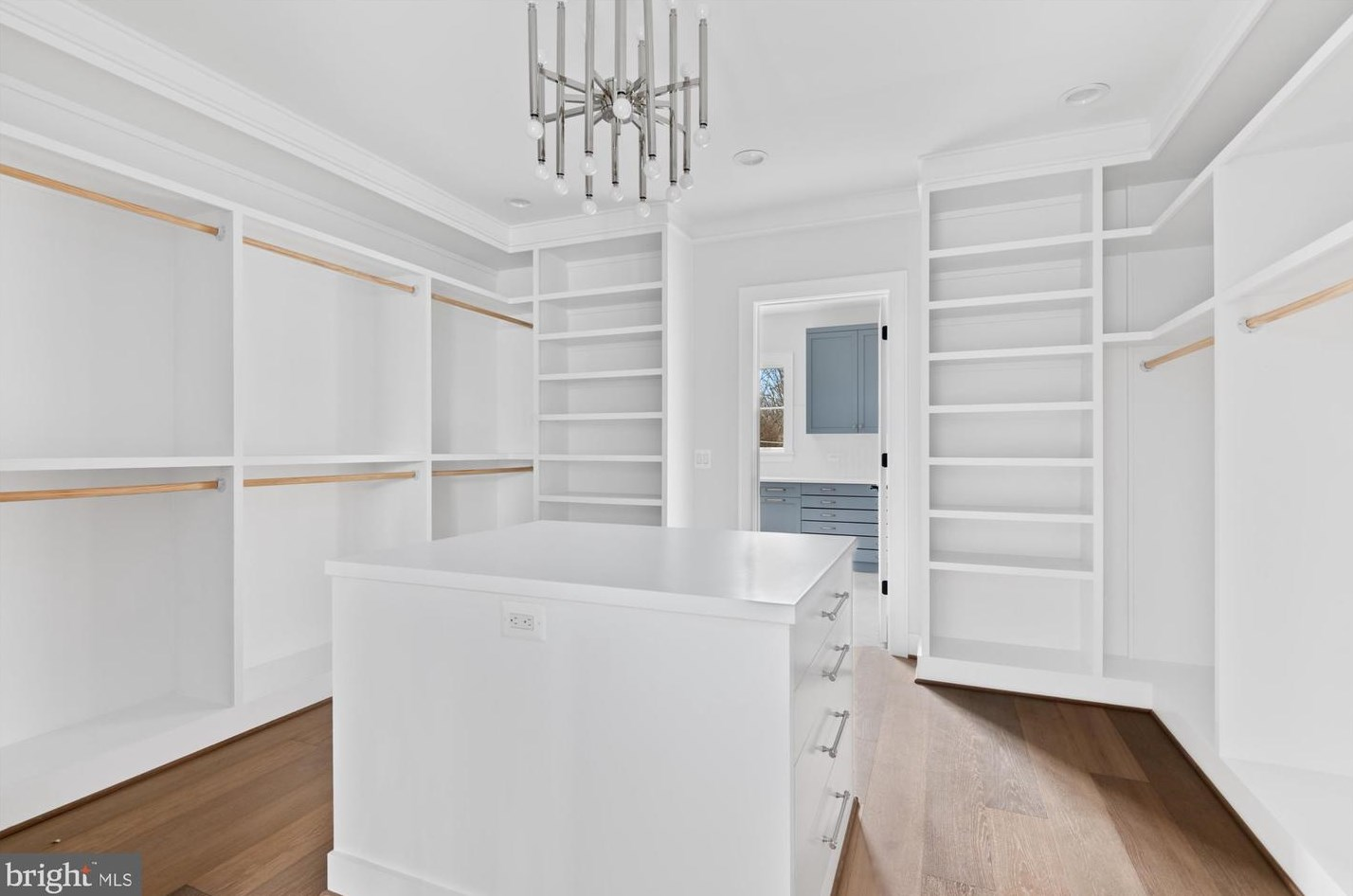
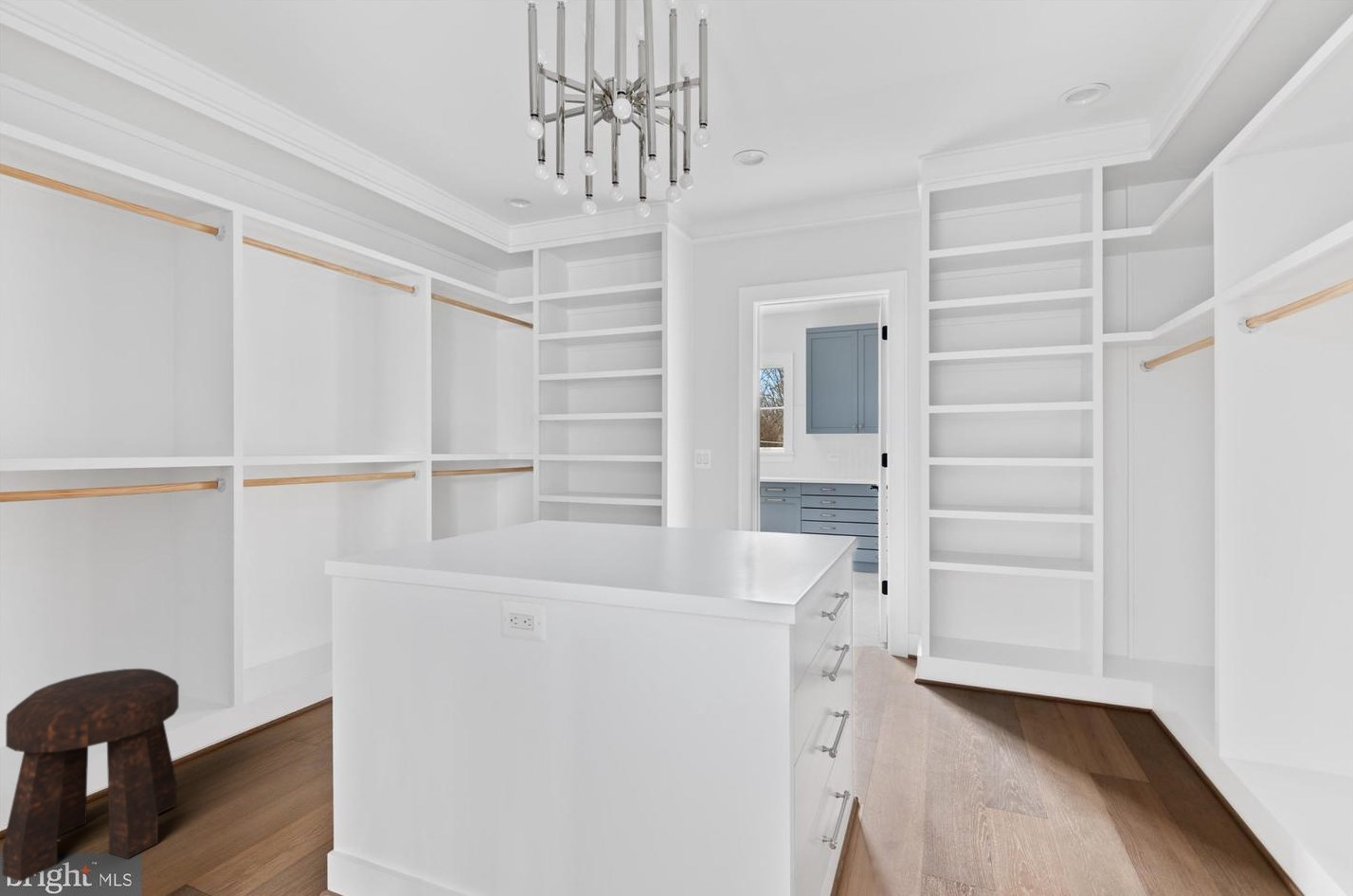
+ stool (87, 760)
